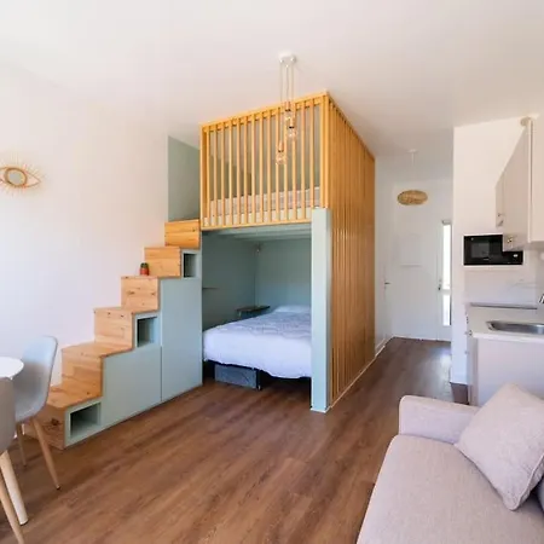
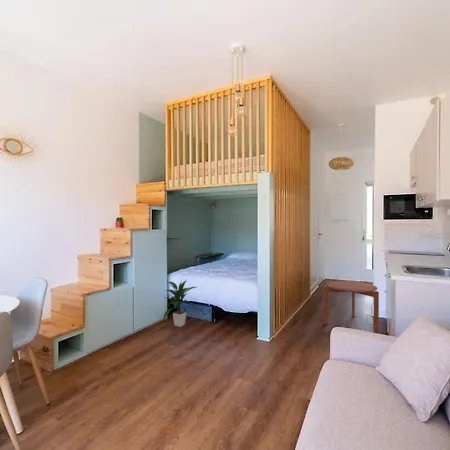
+ indoor plant (177, 301)
+ side table (352, 303)
